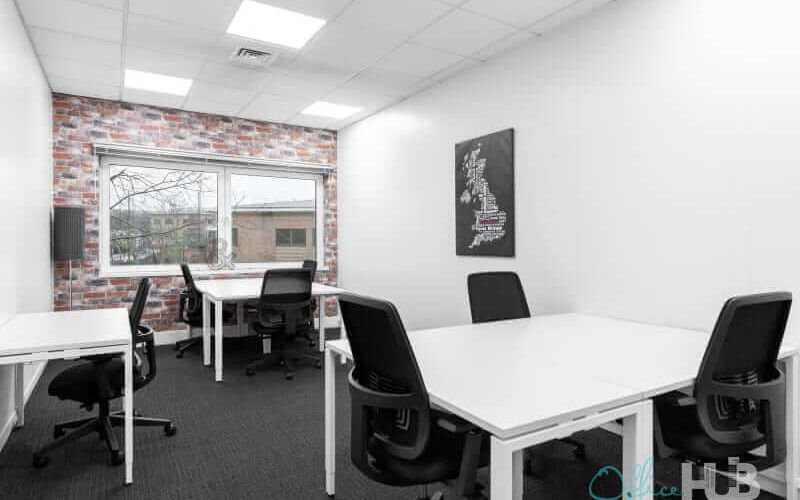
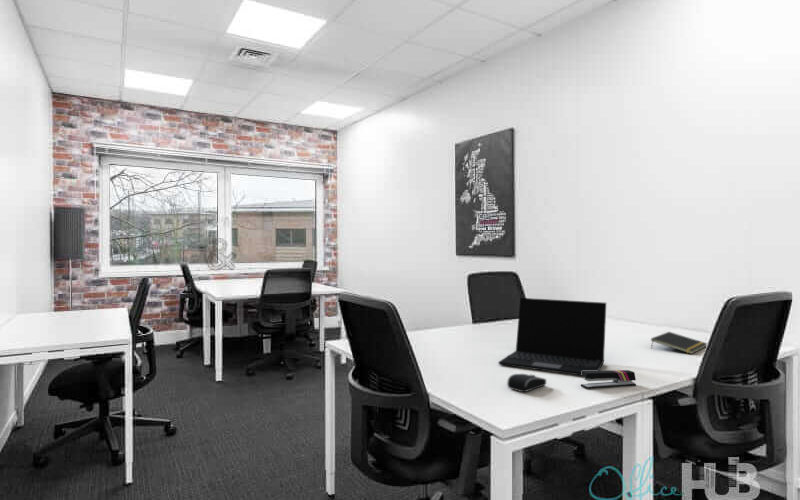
+ stapler (608, 378)
+ computer mouse (527, 381)
+ laptop (553, 333)
+ notepad (679, 342)
